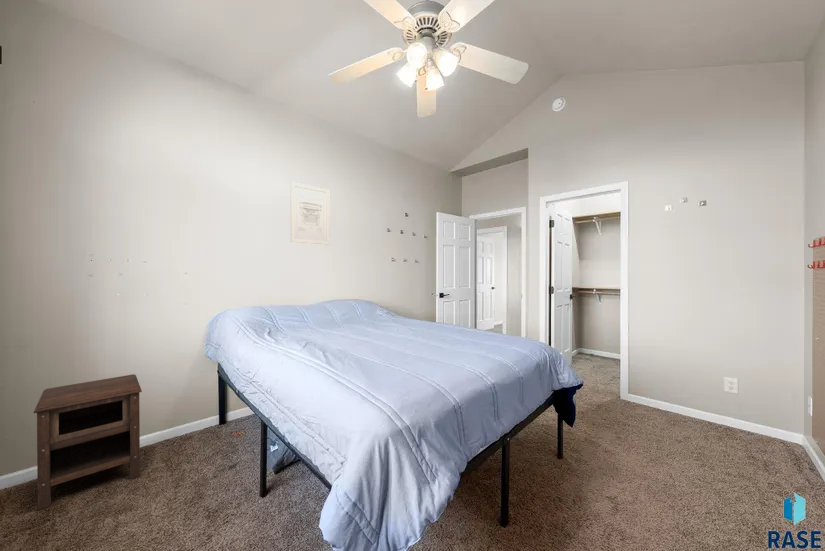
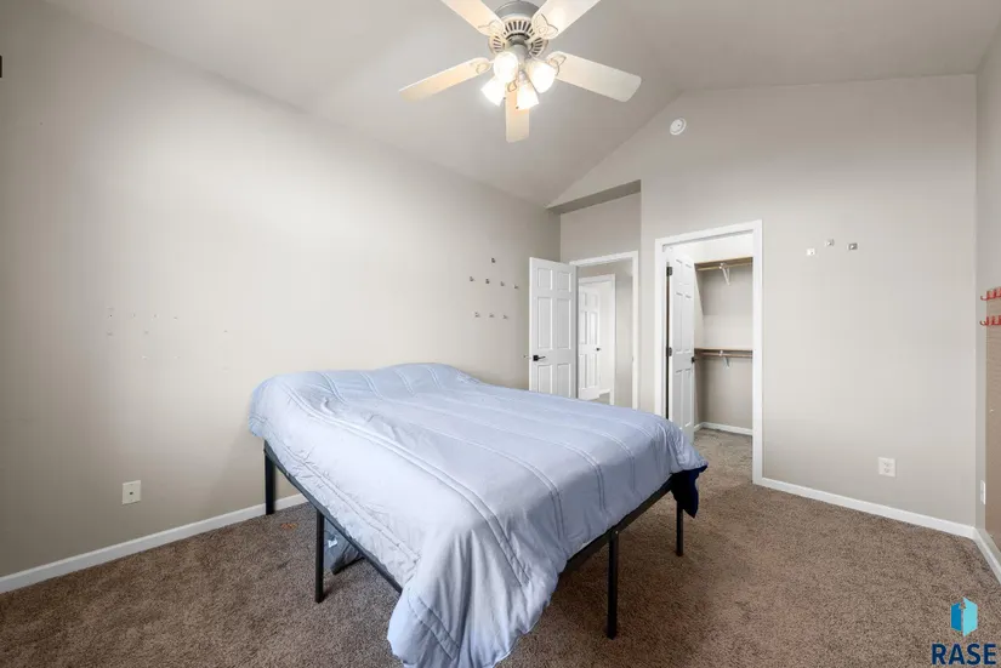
- nightstand (92, 432)
- wall art (310, 214)
